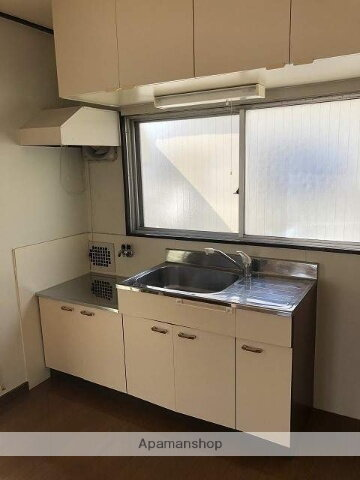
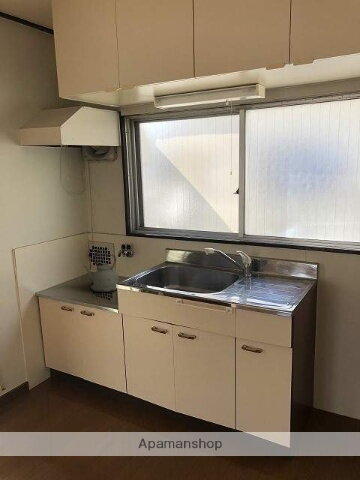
+ kettle (103, 271)
